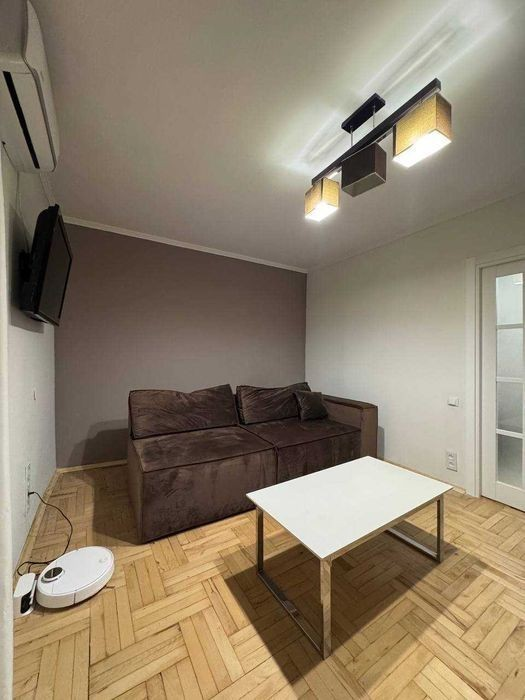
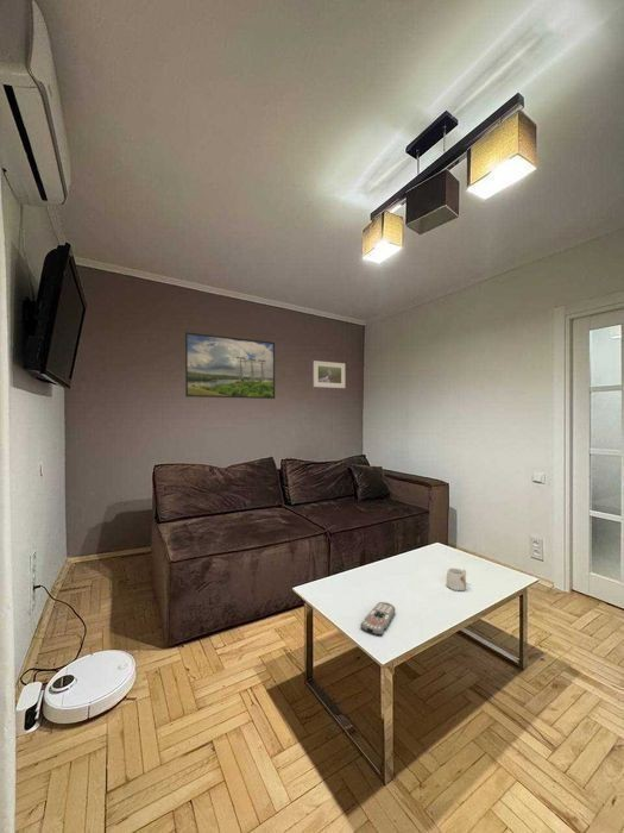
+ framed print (329, 375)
+ mug (458, 577)
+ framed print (233, 368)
+ remote control (379, 616)
